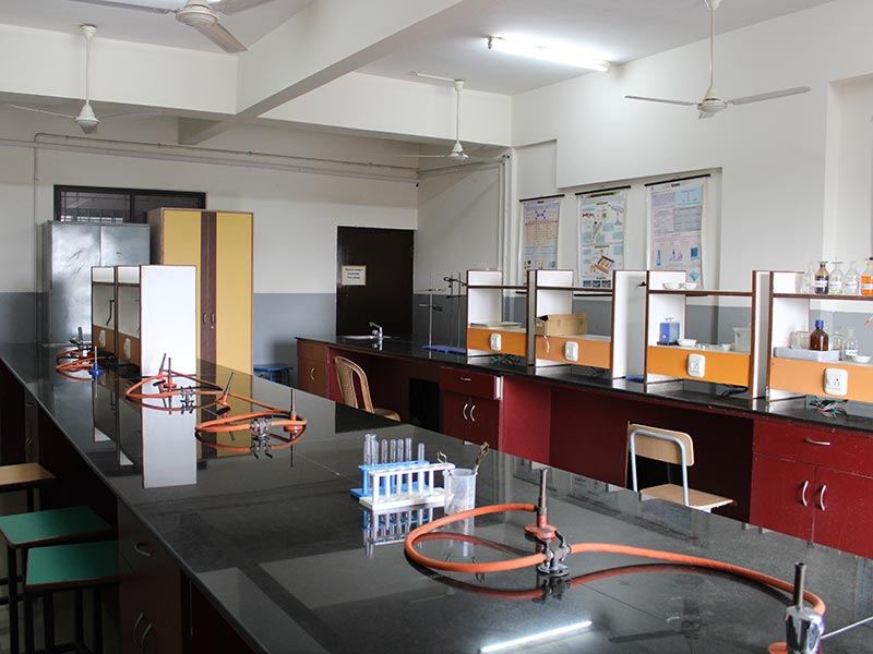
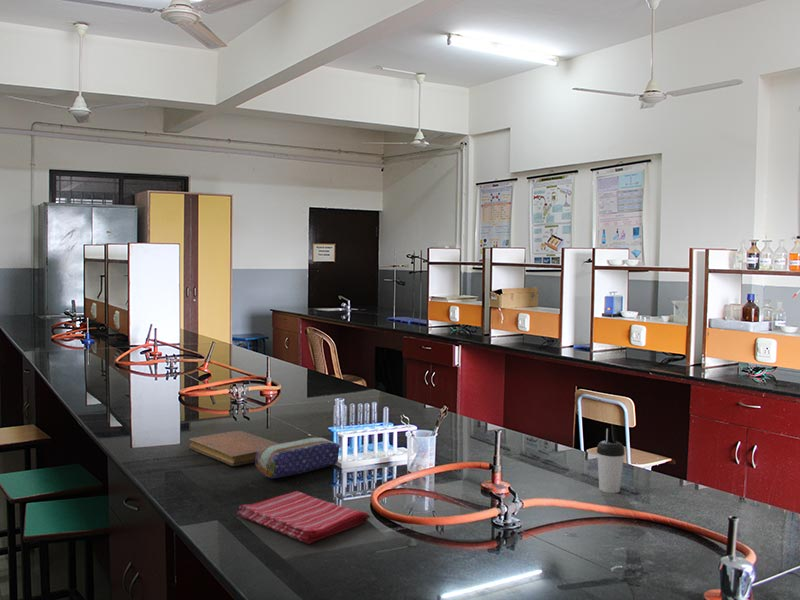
+ notebook (237, 446)
+ beverage cup (610, 459)
+ pencil case (297, 456)
+ dish towel (303, 513)
